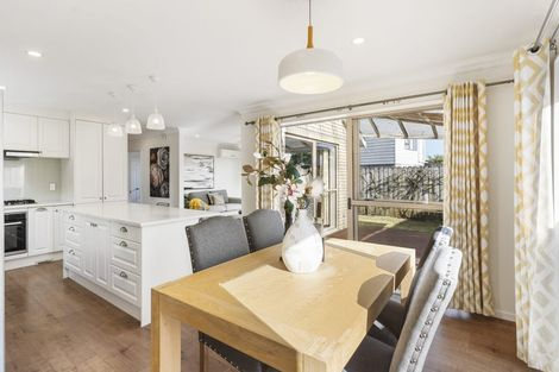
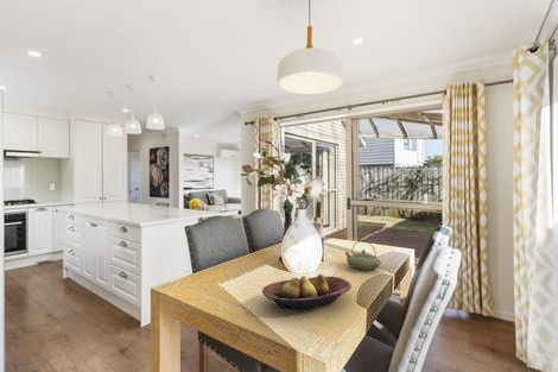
+ teapot (361, 253)
+ fruit bowl (307, 288)
